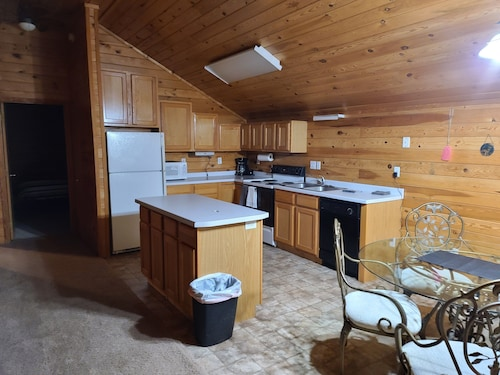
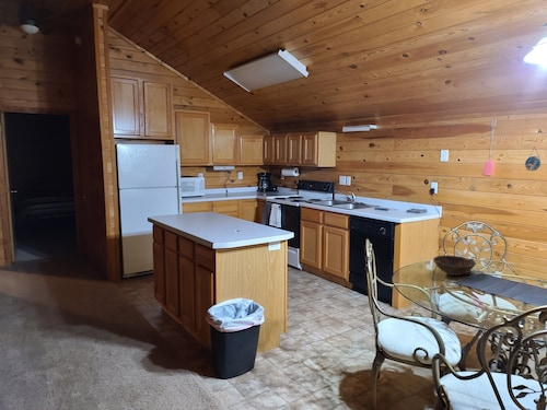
+ bowl (453, 267)
